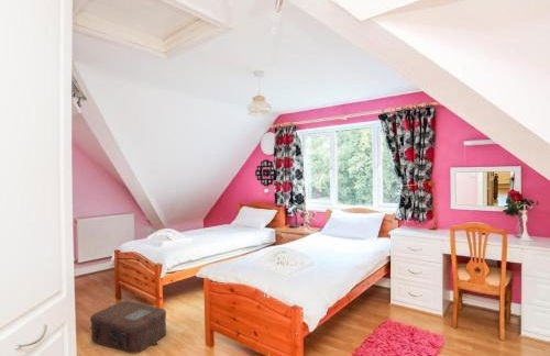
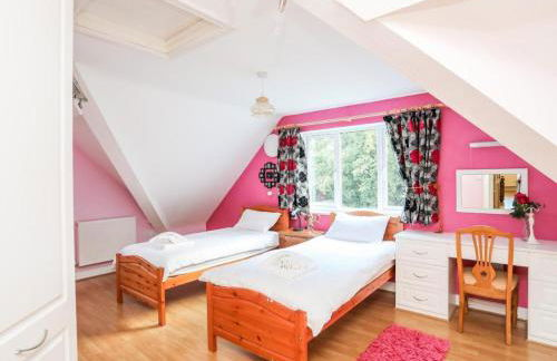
- suitcase (132, 322)
